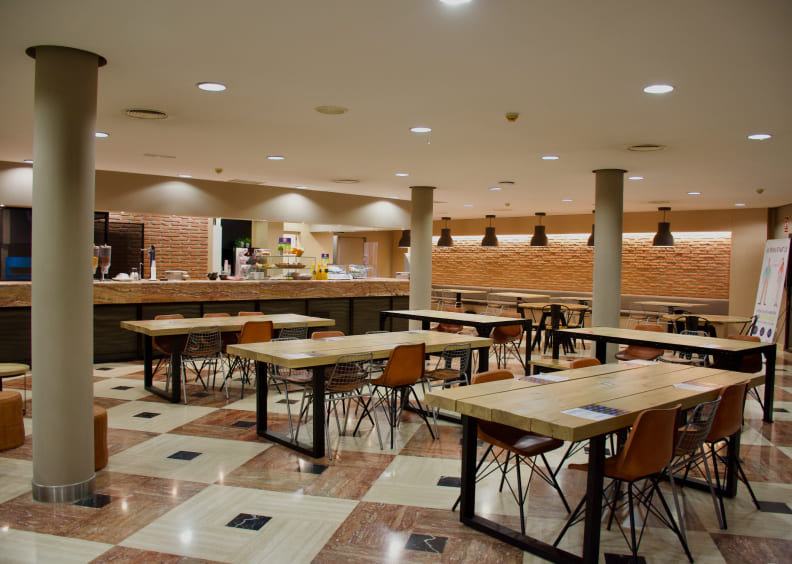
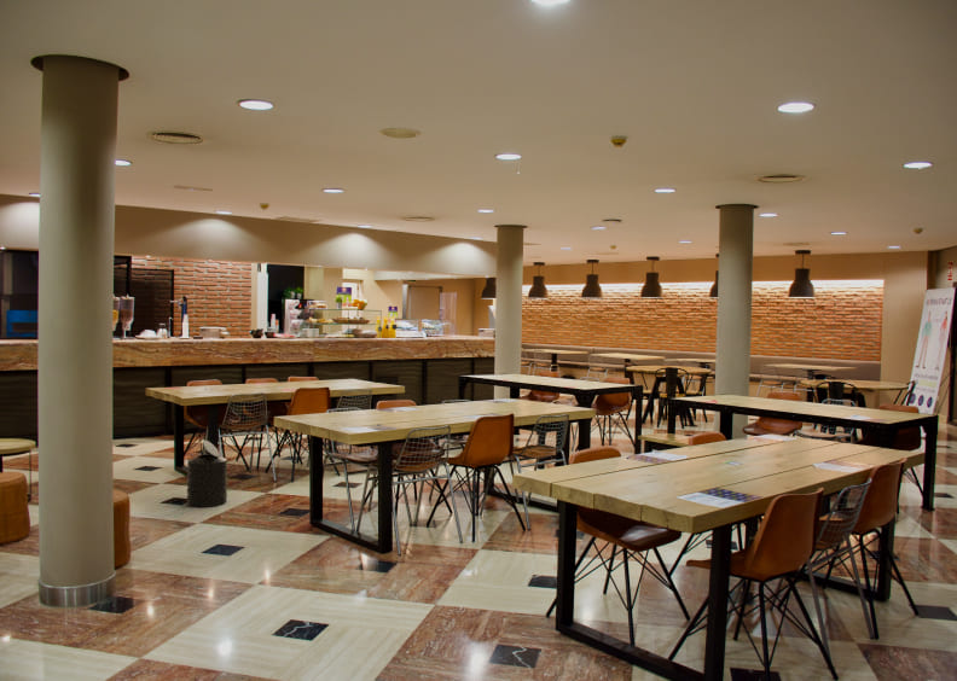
+ trash can (207, 471)
